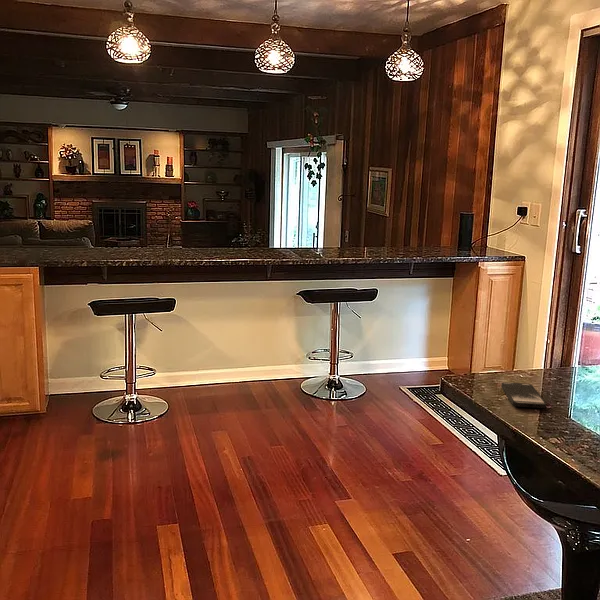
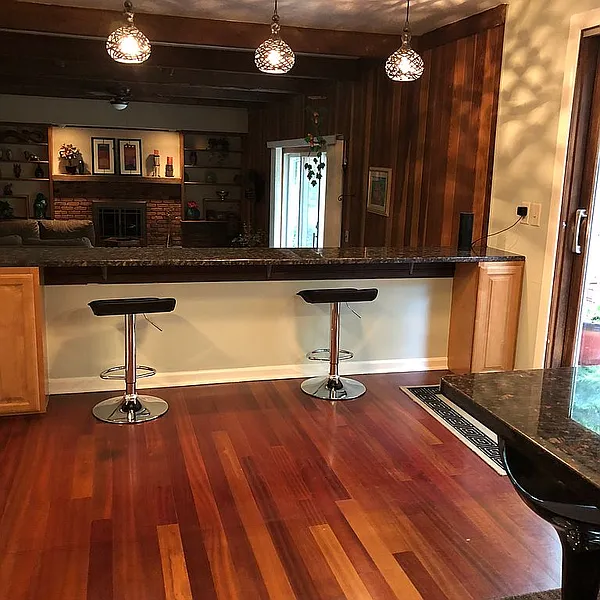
- smartphone (522, 394)
